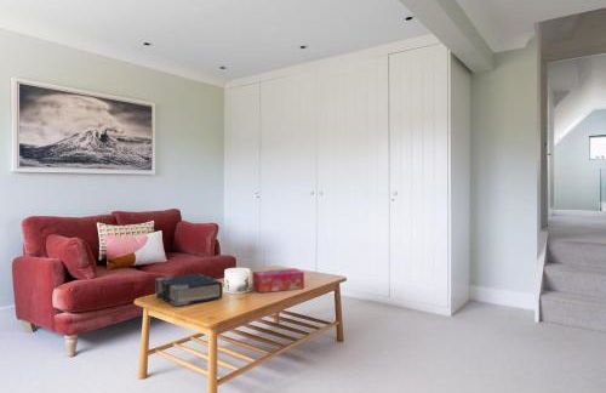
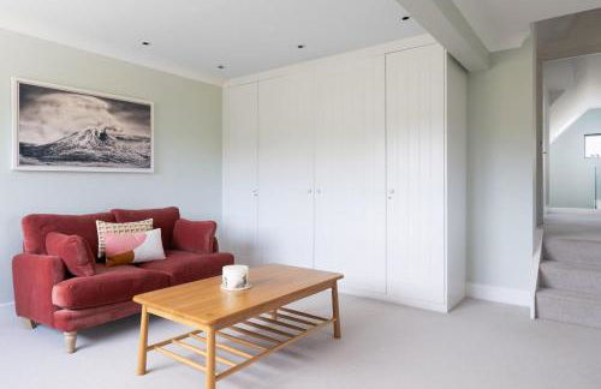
- book (184, 287)
- tissue box (278, 279)
